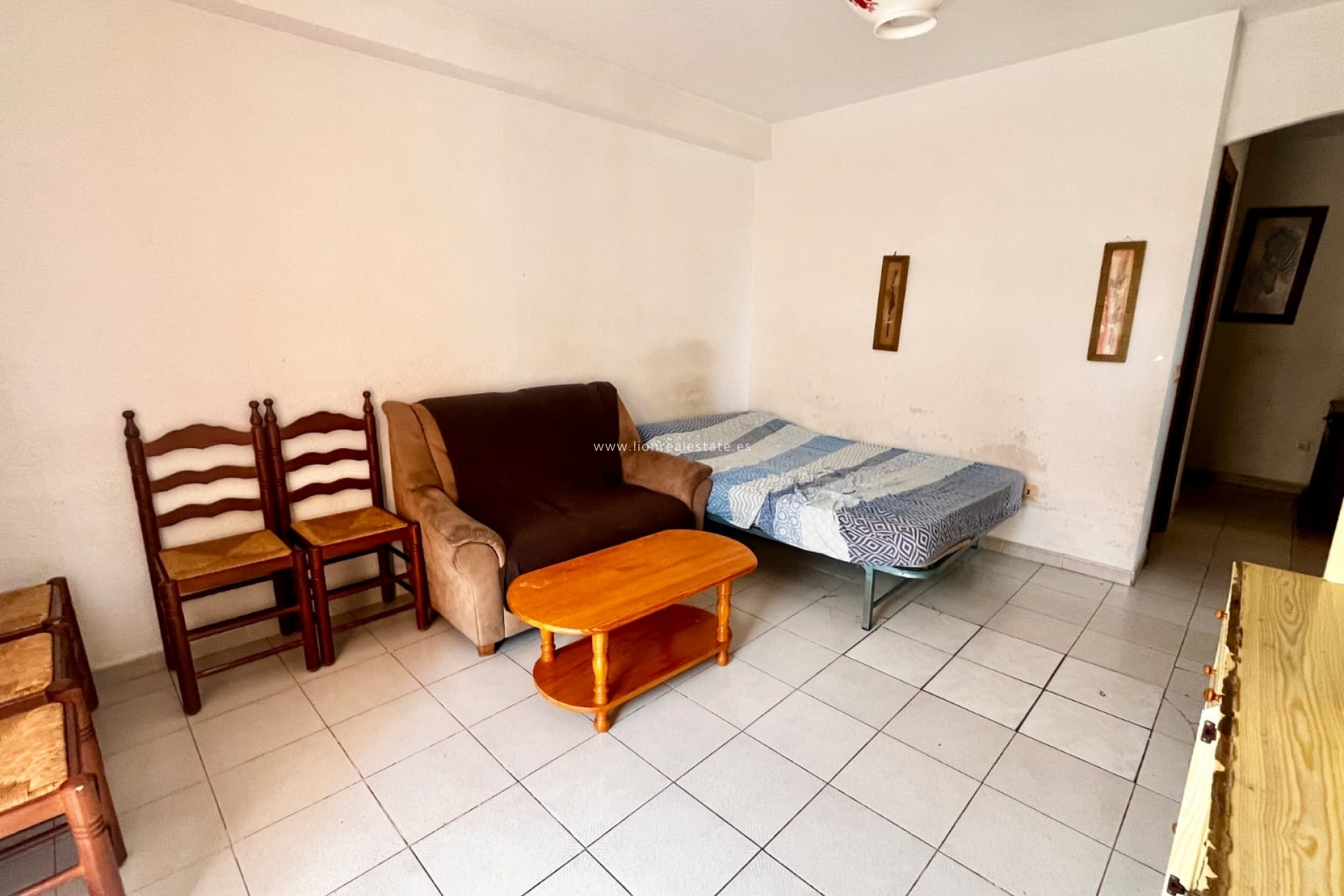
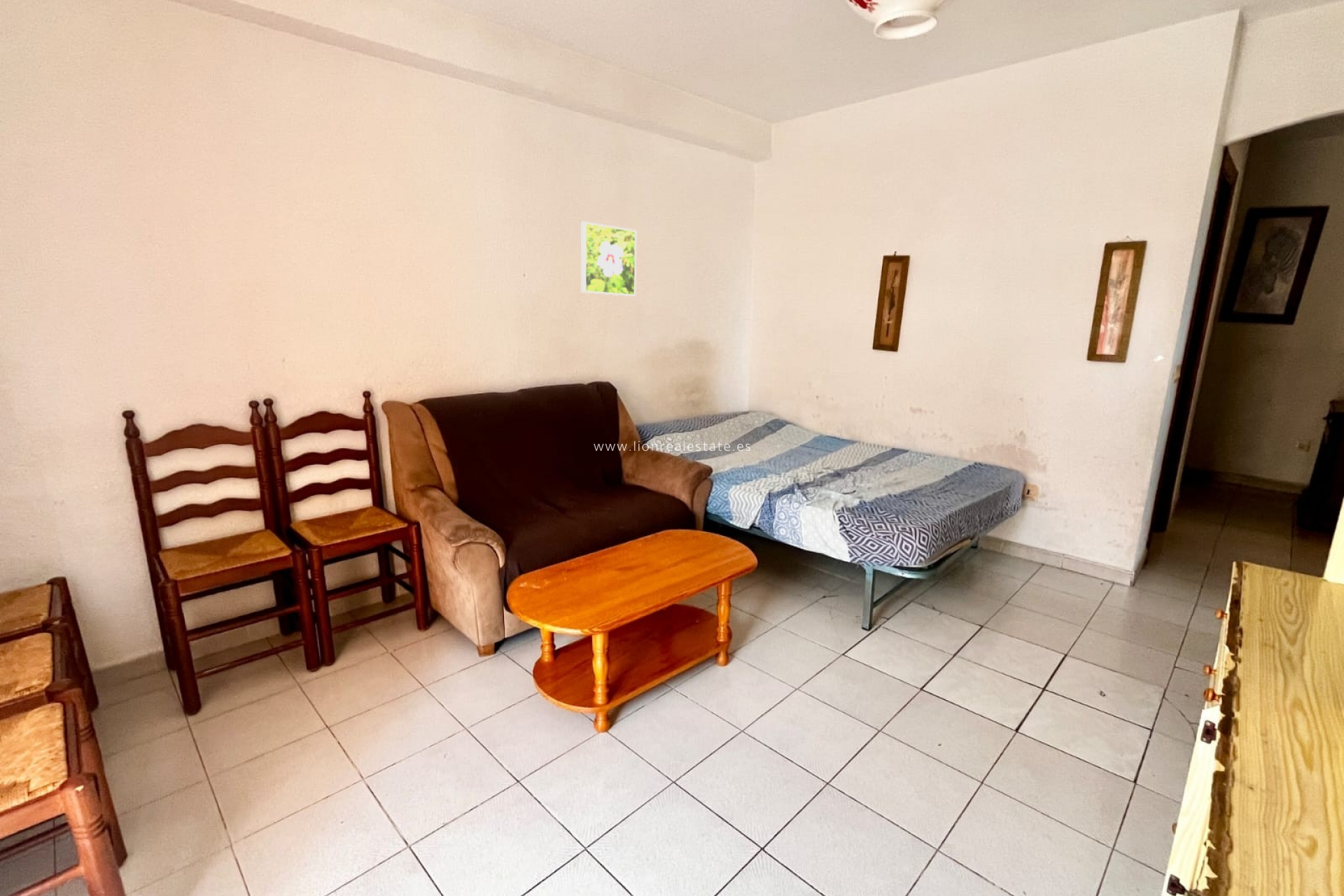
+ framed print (609, 260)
